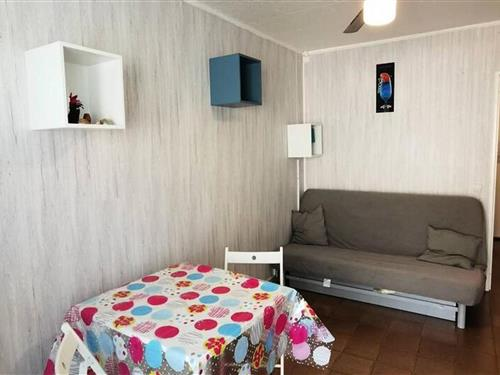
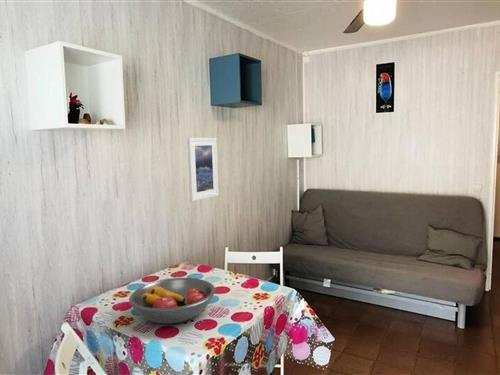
+ fruit bowl (173, 300)
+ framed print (203, 168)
